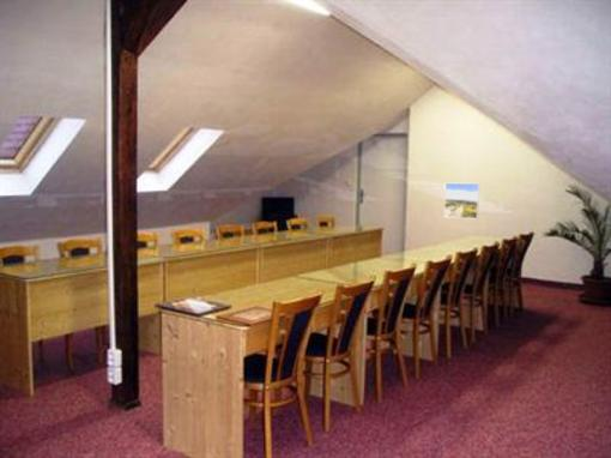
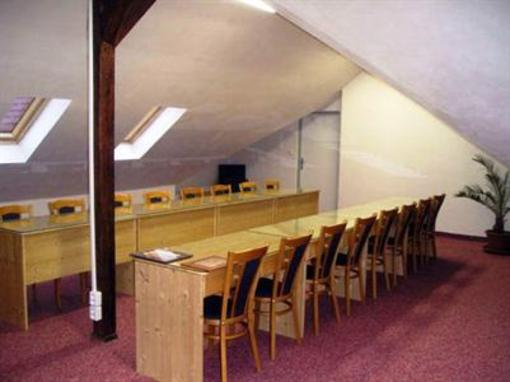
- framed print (461, 200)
